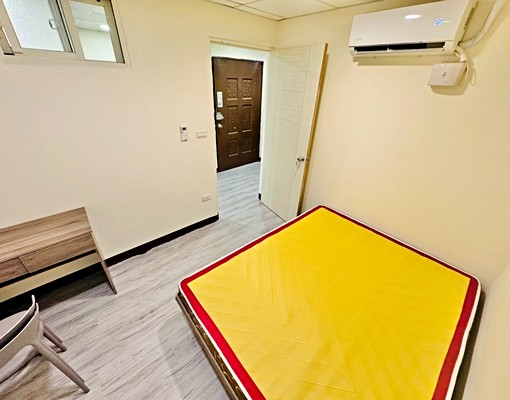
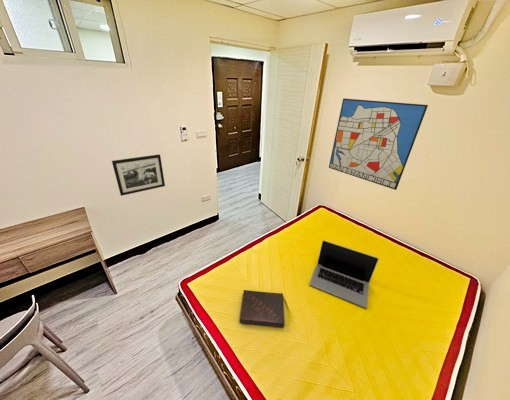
+ picture frame (140, 174)
+ laptop (343, 271)
+ wall art (368, 142)
+ book (262, 307)
